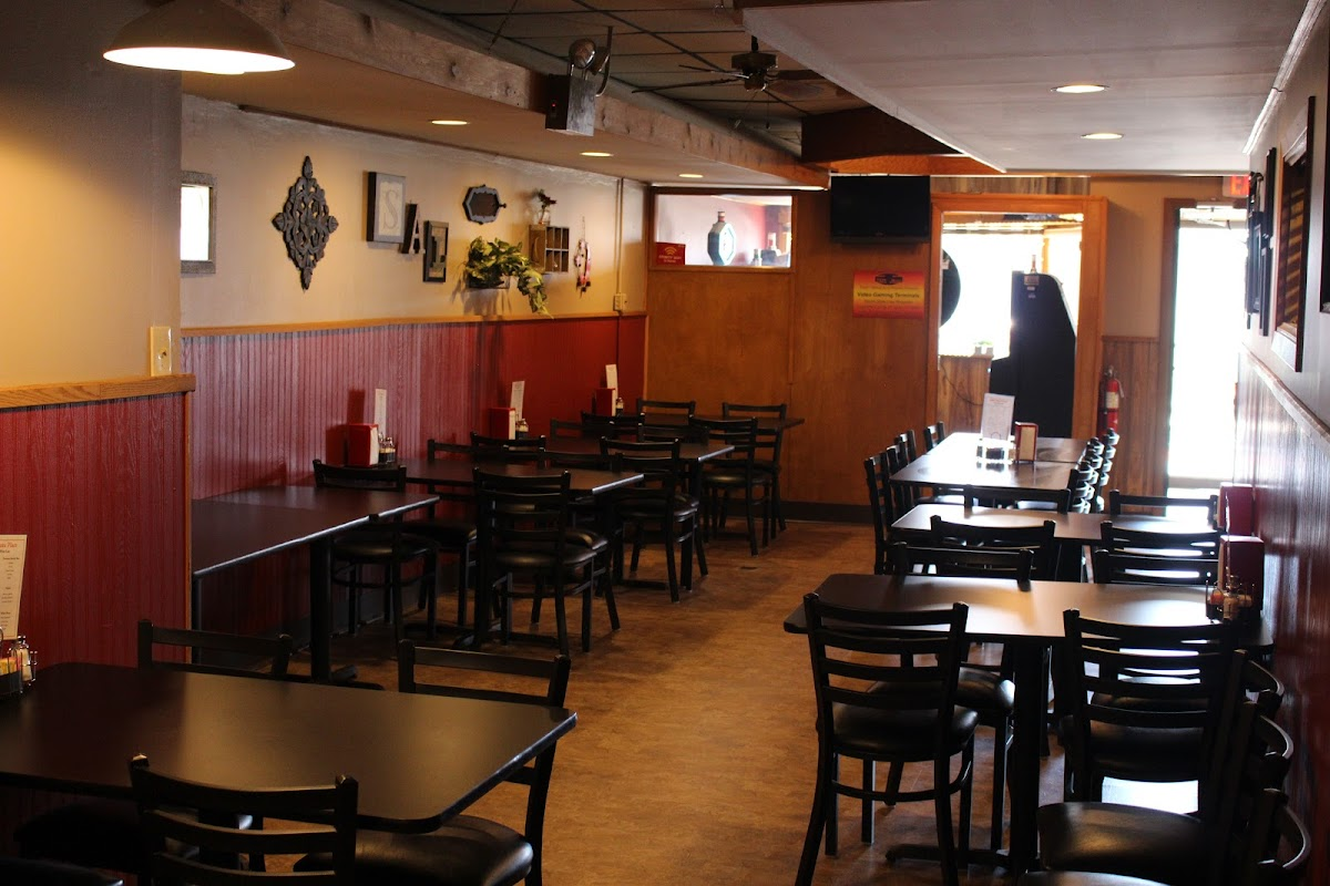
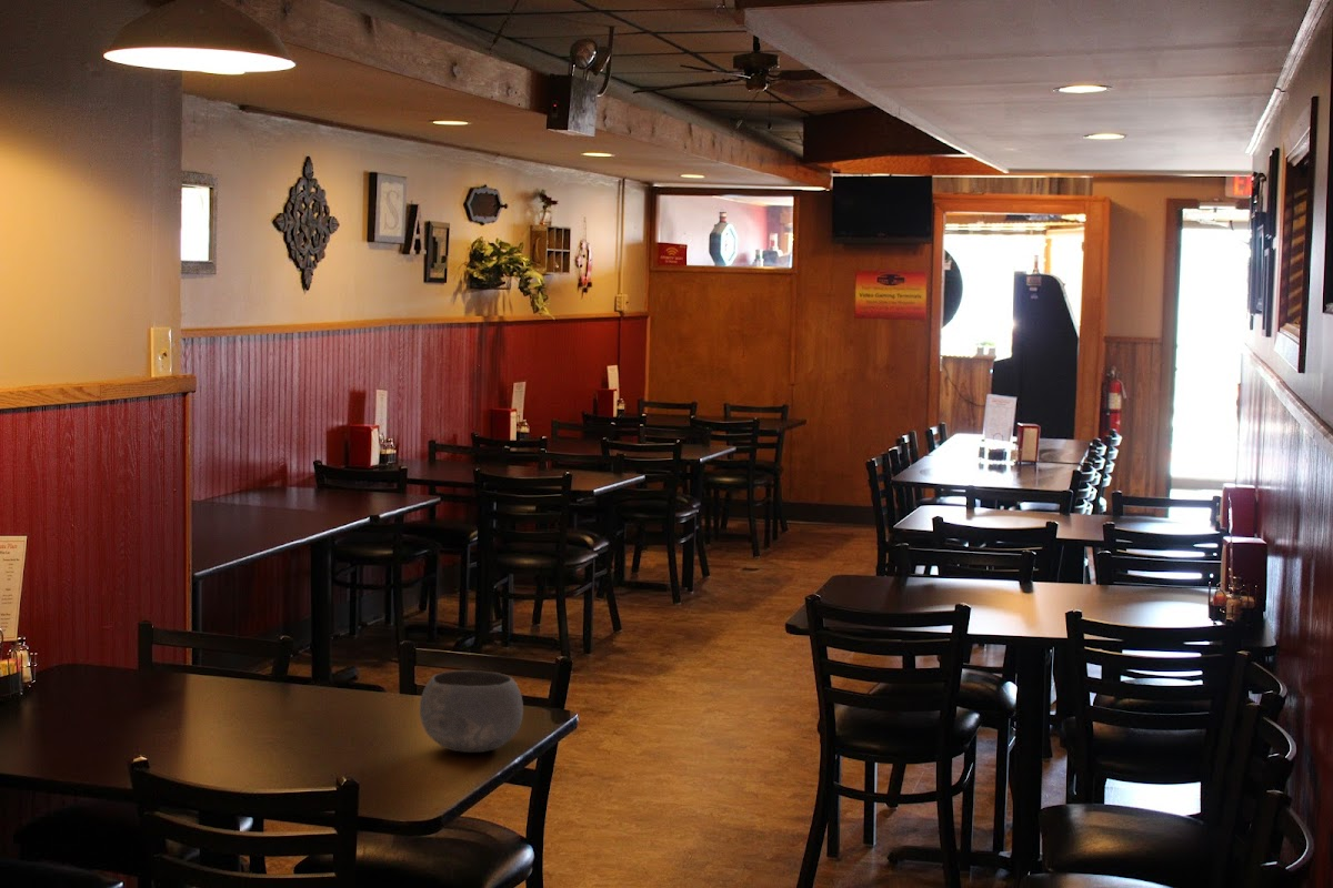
+ bowl (471, 713)
